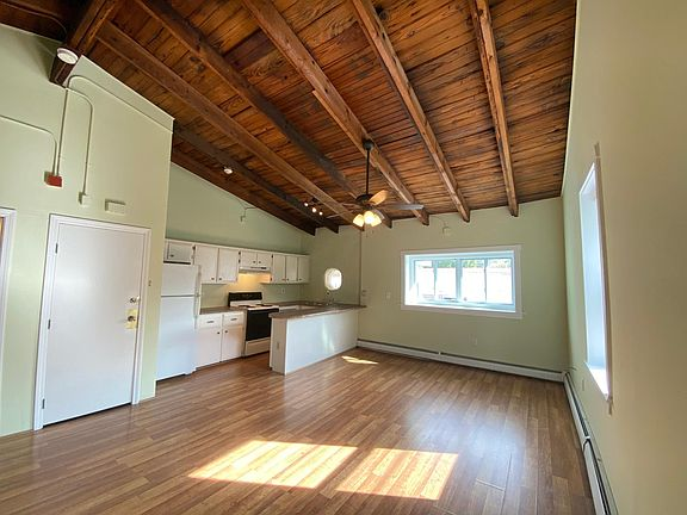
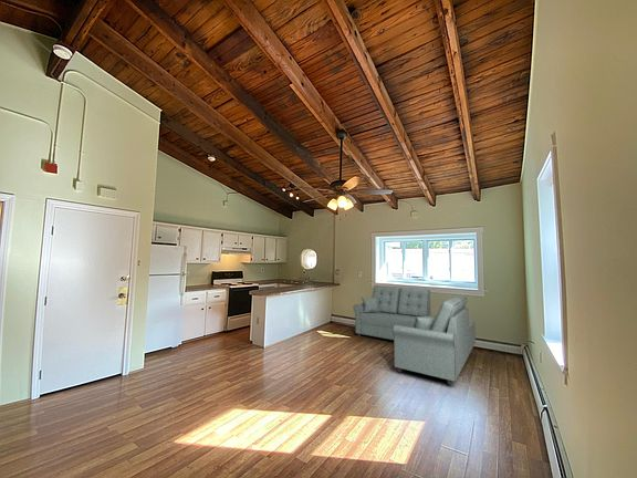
+ sofa (398, 320)
